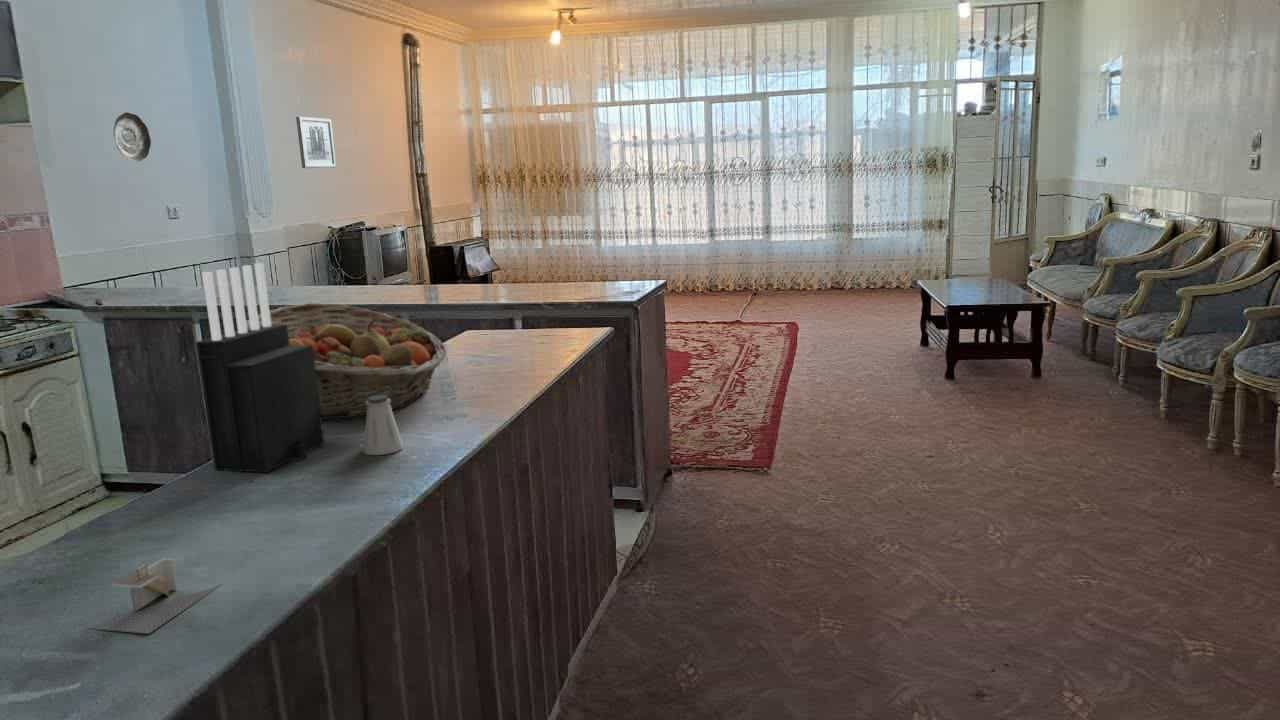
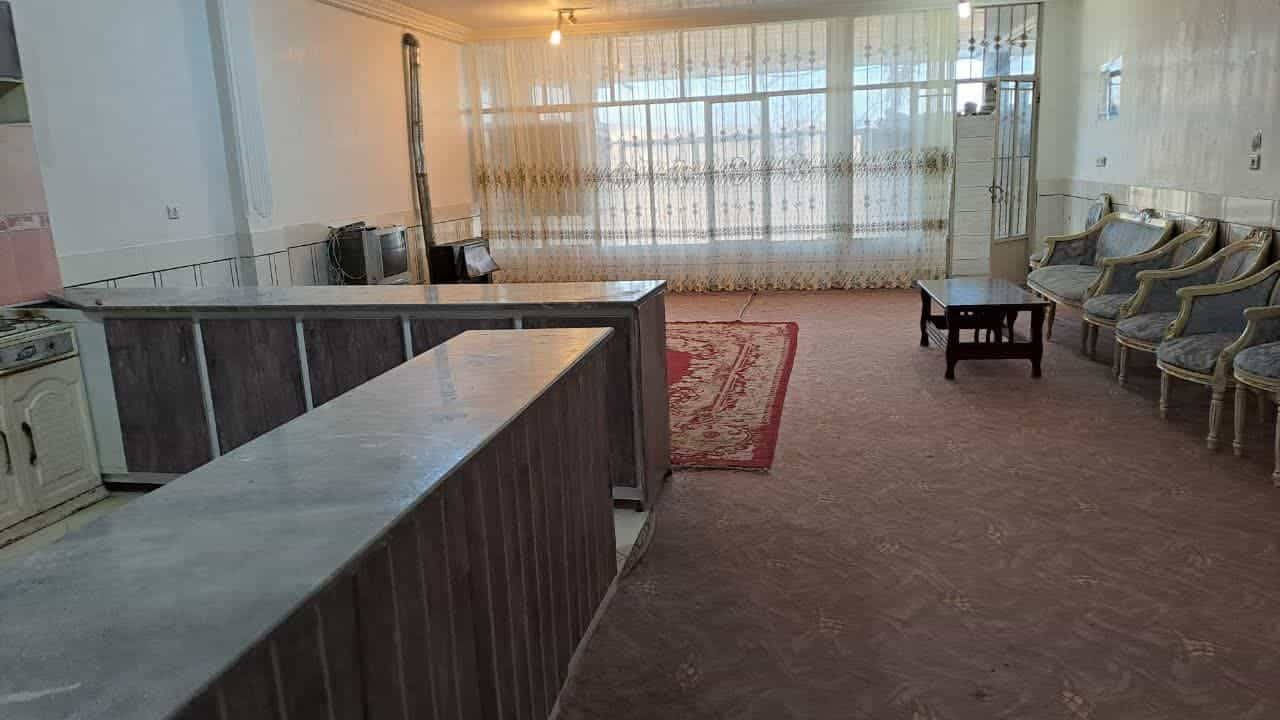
- decorative plate (130, 137)
- utensil holder (153, 579)
- saltshaker (380, 423)
- wall art (316, 143)
- knife block (264, 364)
- fruit basket (349, 354)
